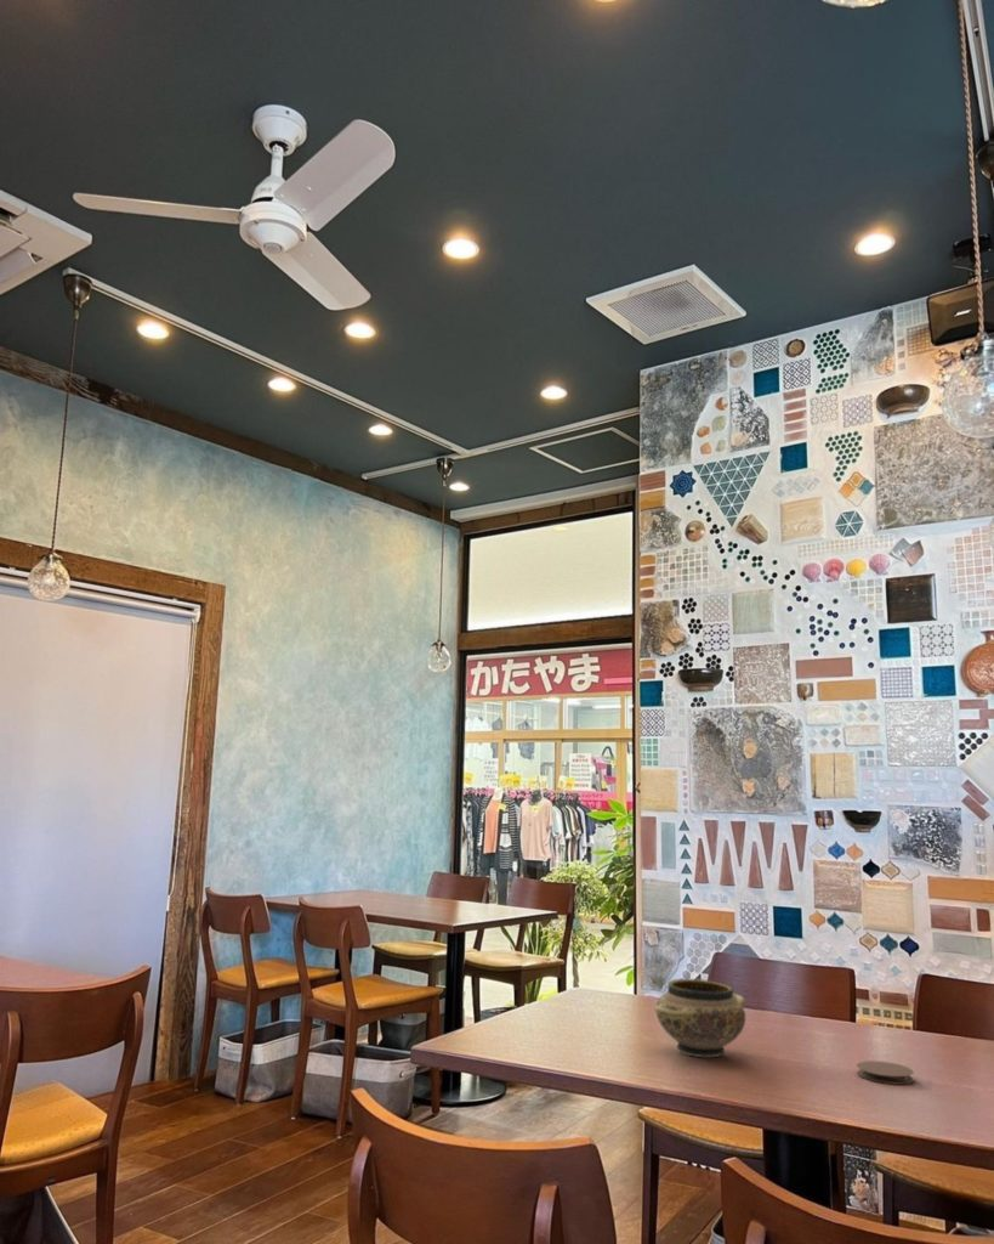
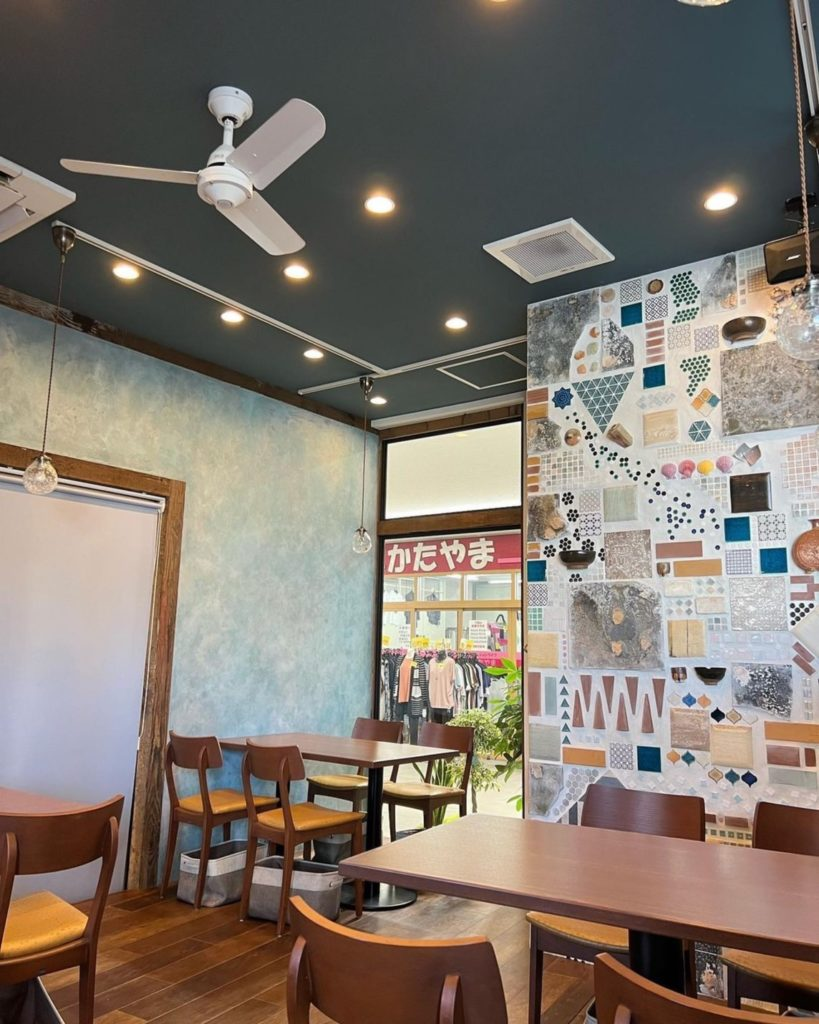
- coaster (885, 1071)
- ceramic bowl (700, 1017)
